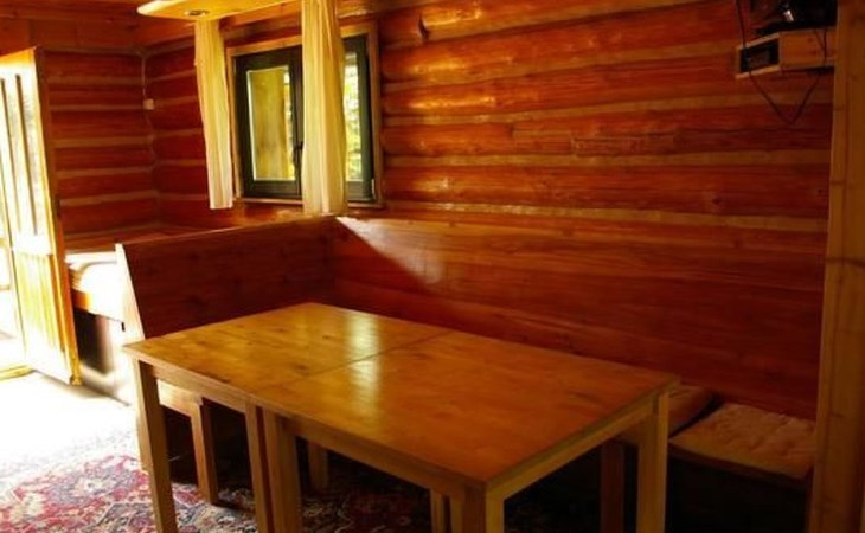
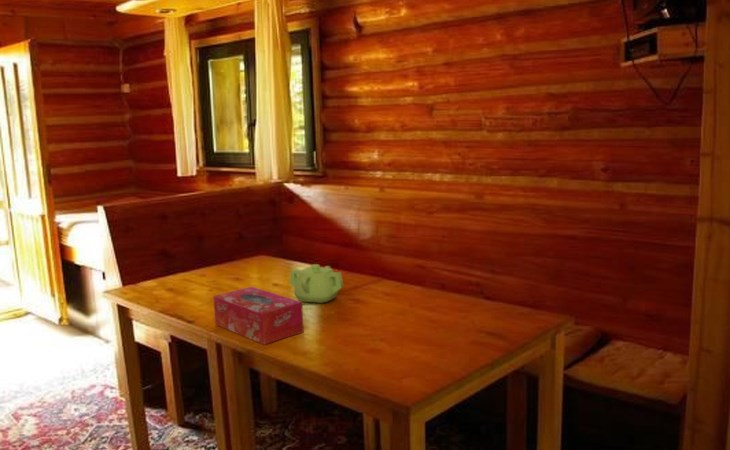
+ teapot (316, 282)
+ tissue box (257, 313)
